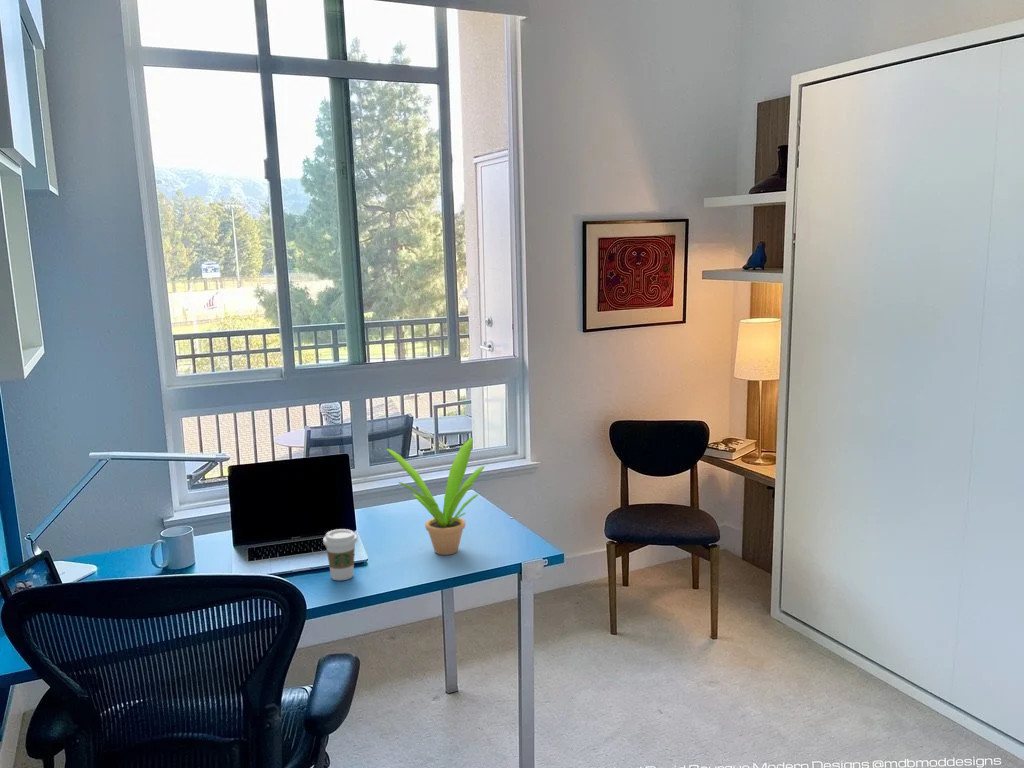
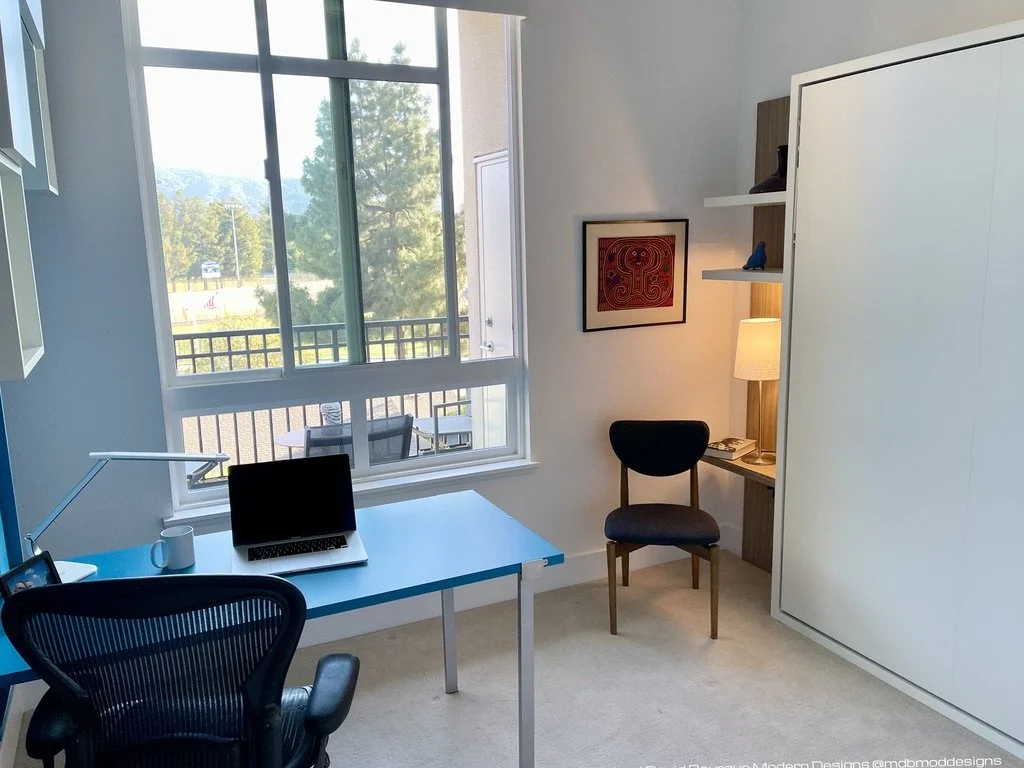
- coffee cup (341, 554)
- potted plant (447, 500)
